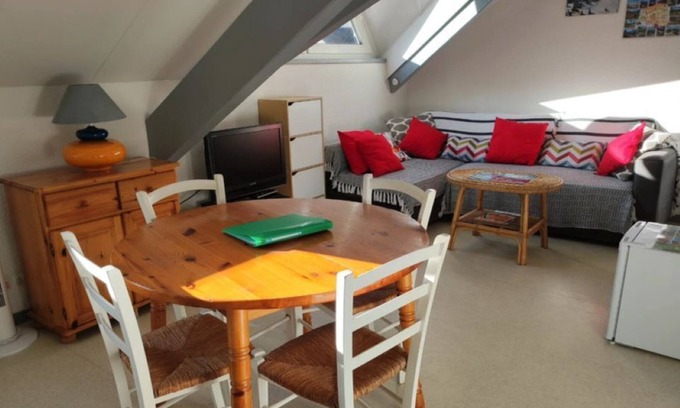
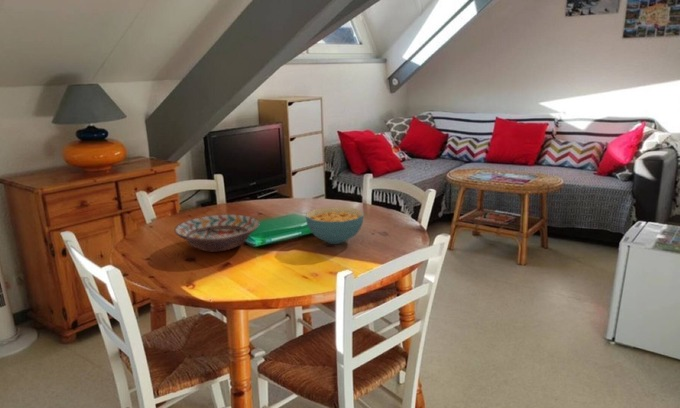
+ cereal bowl (335, 227)
+ decorative bowl (218, 235)
